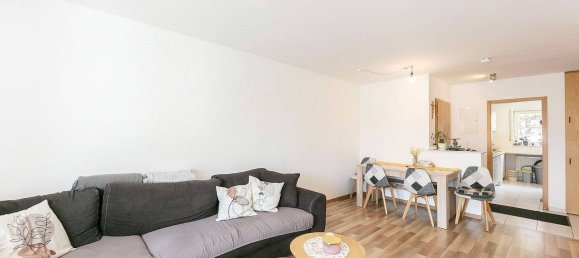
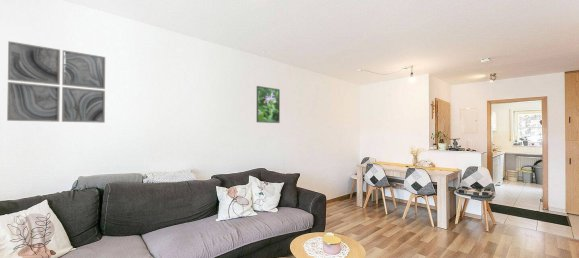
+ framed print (268, 105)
+ wall art (59, 84)
